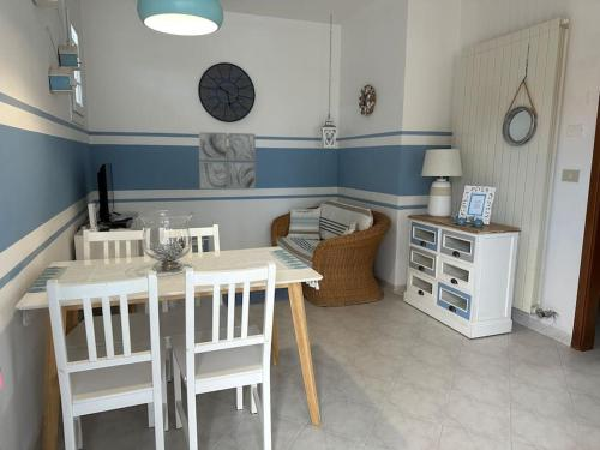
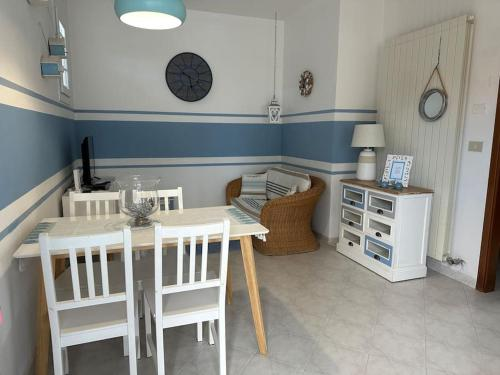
- wall art (228, 160)
